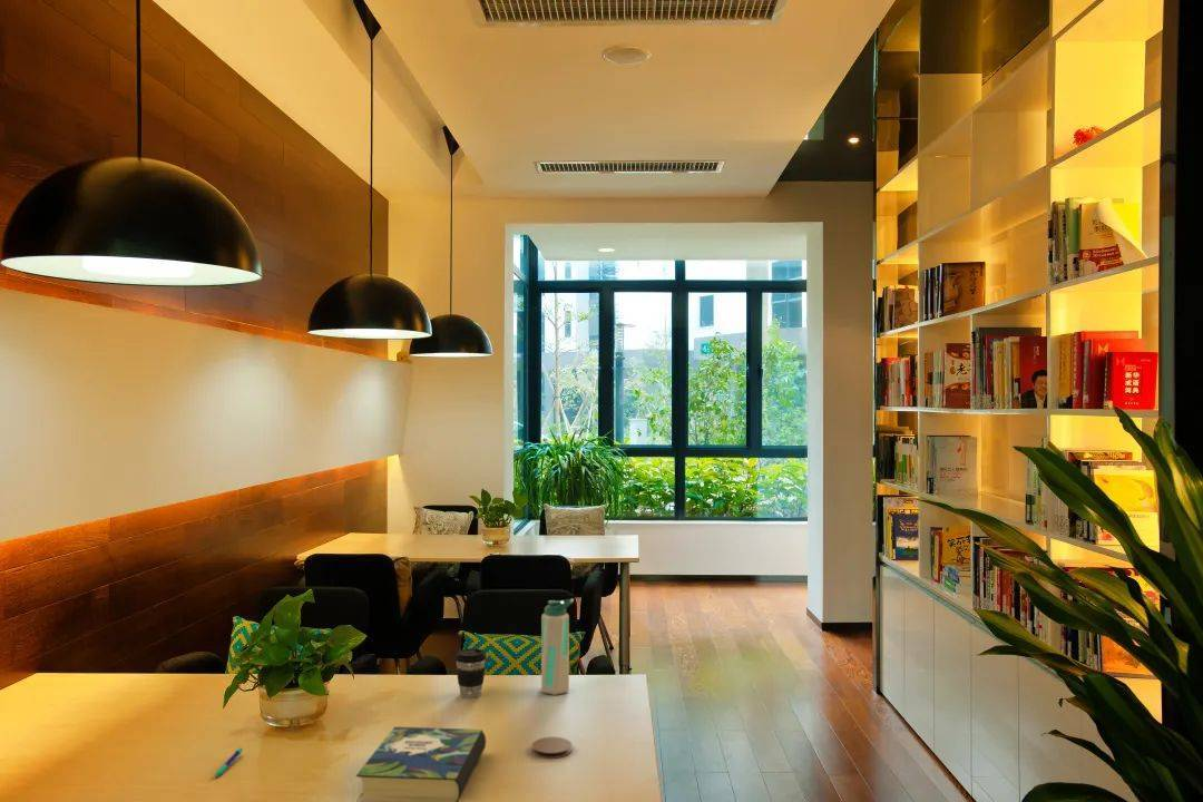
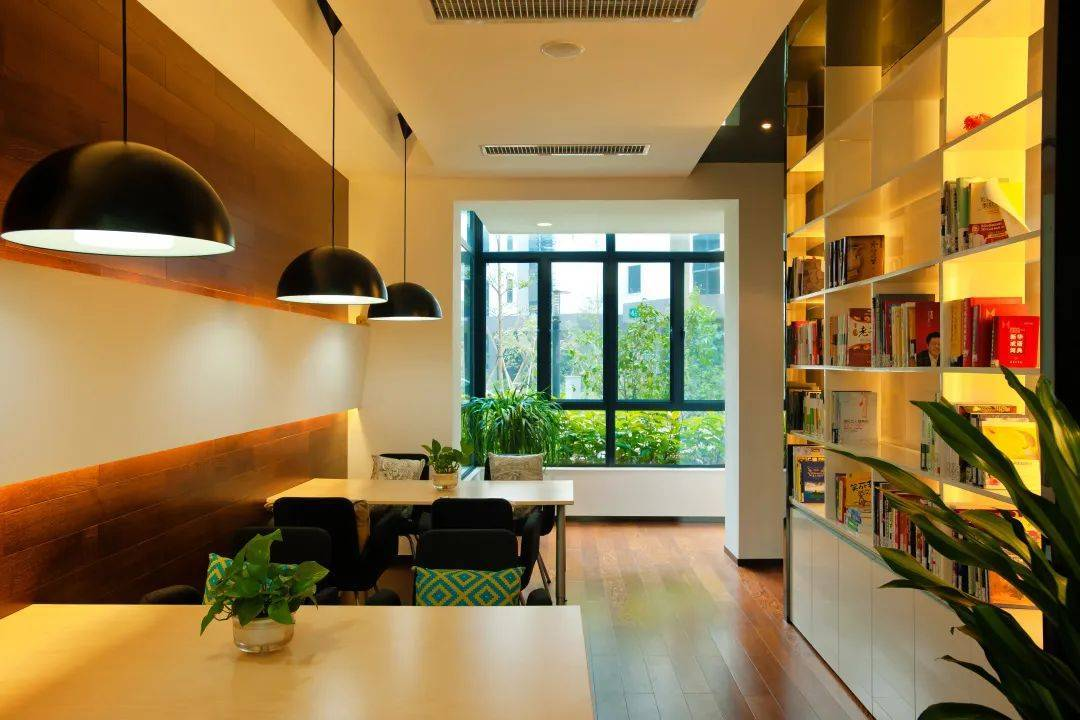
- coffee cup (470, 673)
- book (424, 763)
- pen (227, 762)
- water bottle (557, 645)
- coaster (551, 747)
